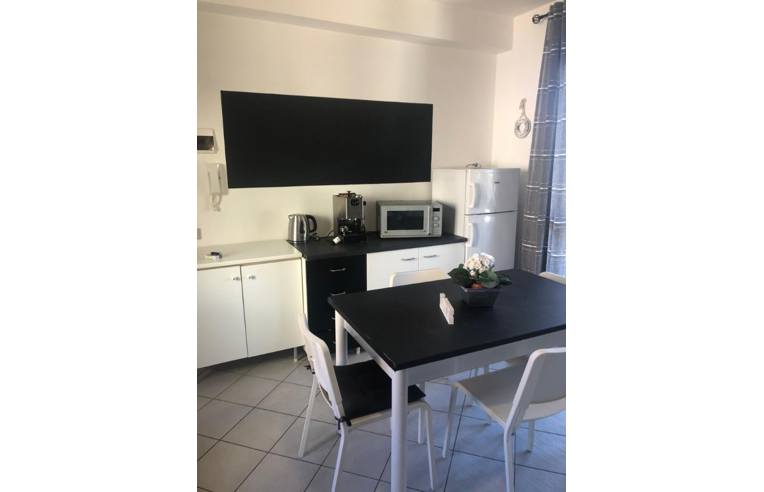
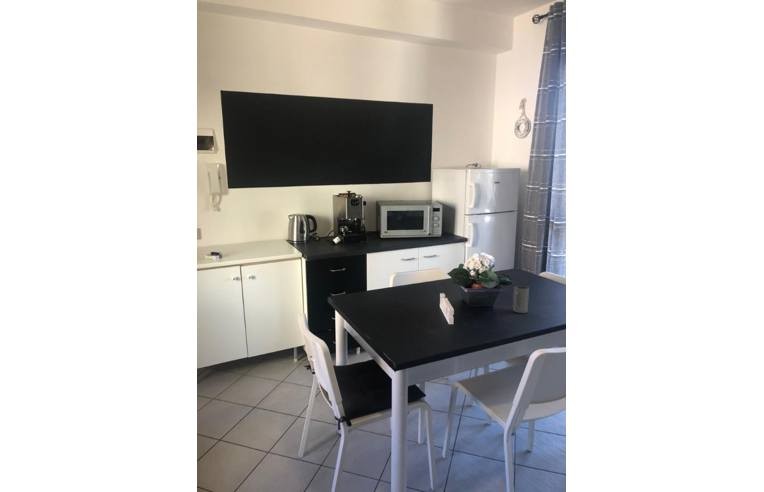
+ mug (519, 299)
